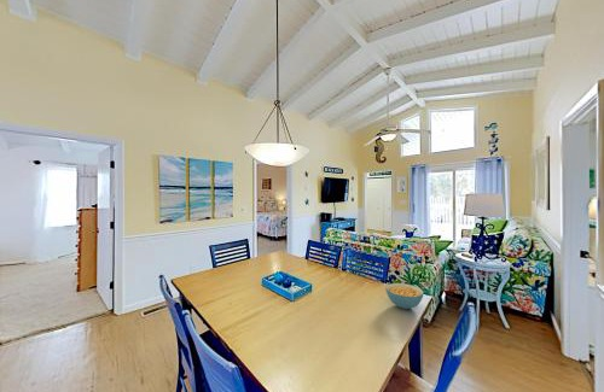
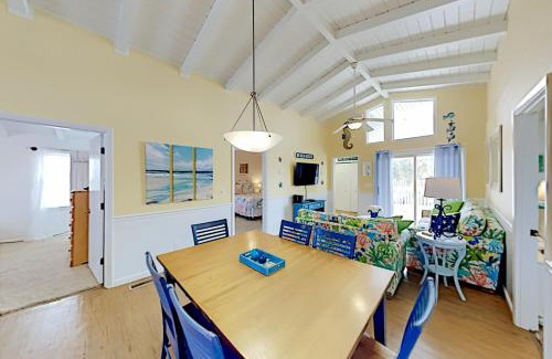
- cereal bowl (403, 298)
